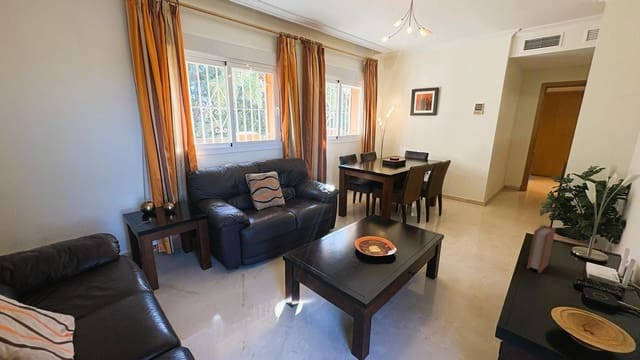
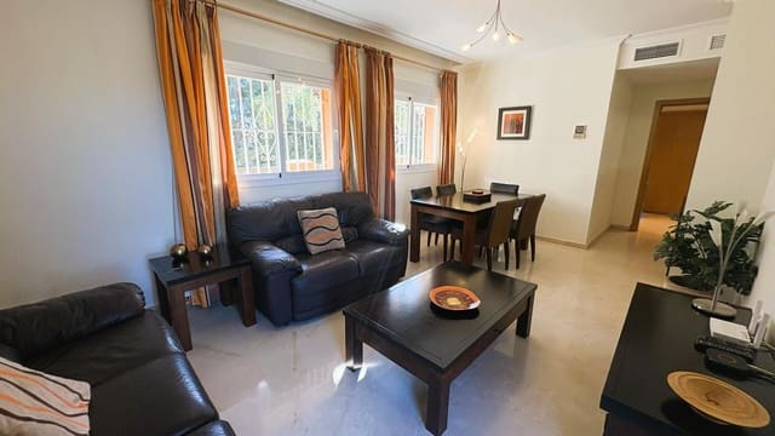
- book (541, 248)
